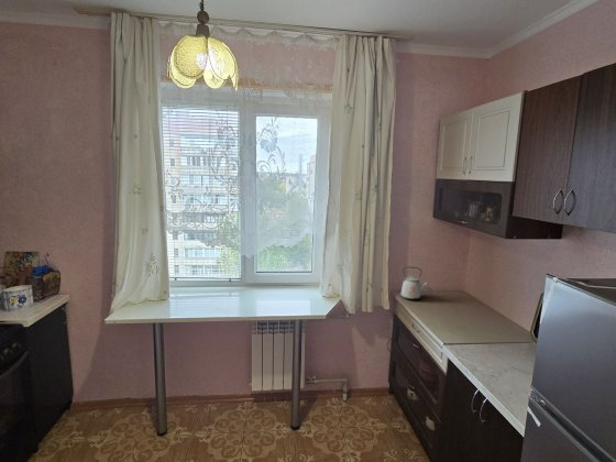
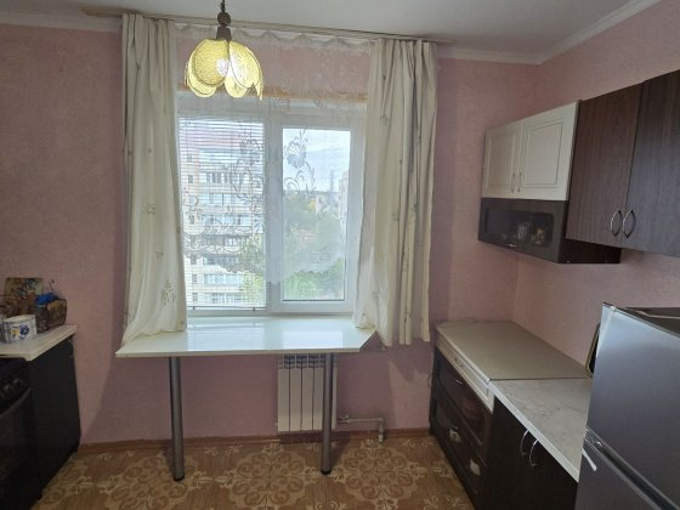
- kettle (415, 283)
